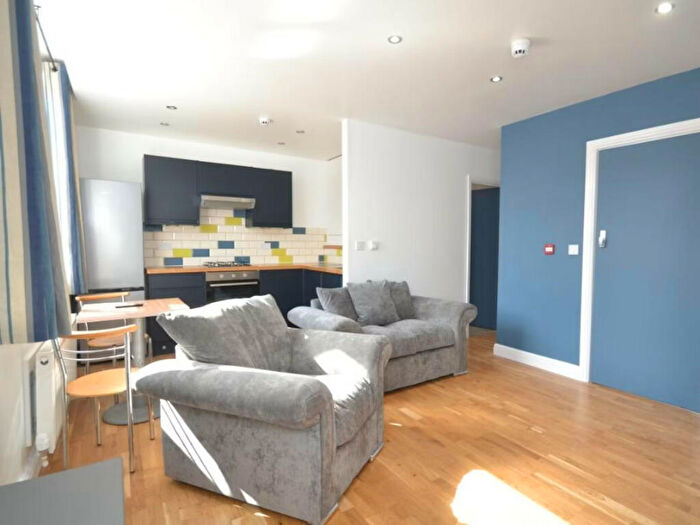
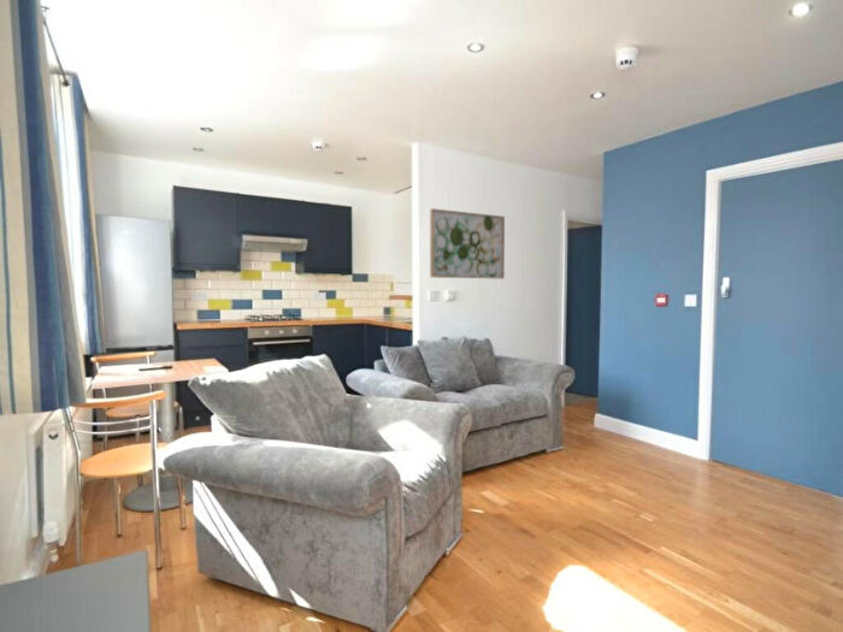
+ wall art (468, 244)
